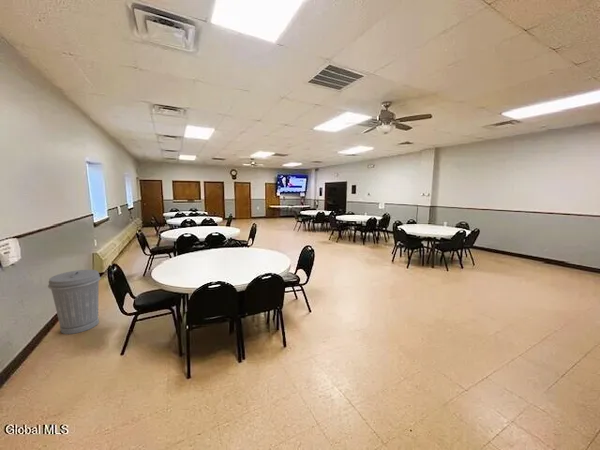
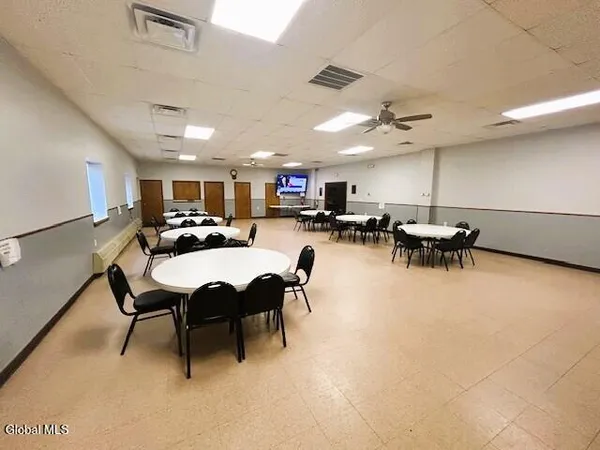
- trash can (77, 299)
